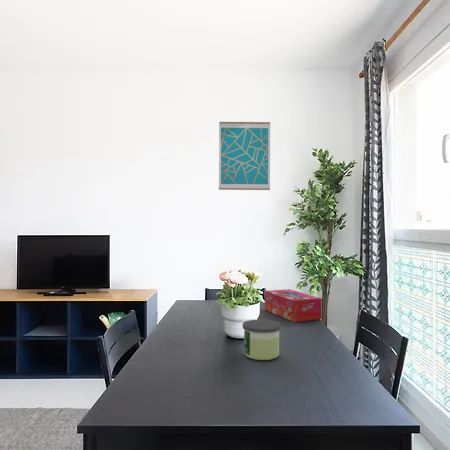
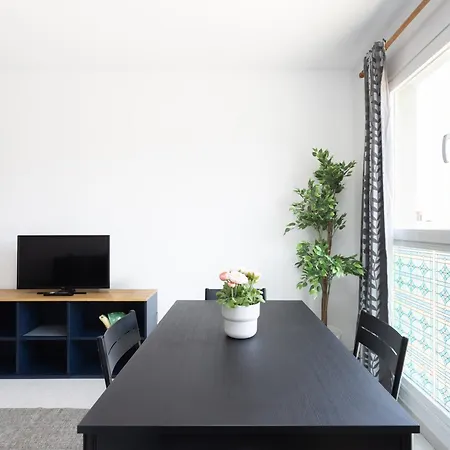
- candle (261, 339)
- wall art (244, 155)
- tissue box (291, 304)
